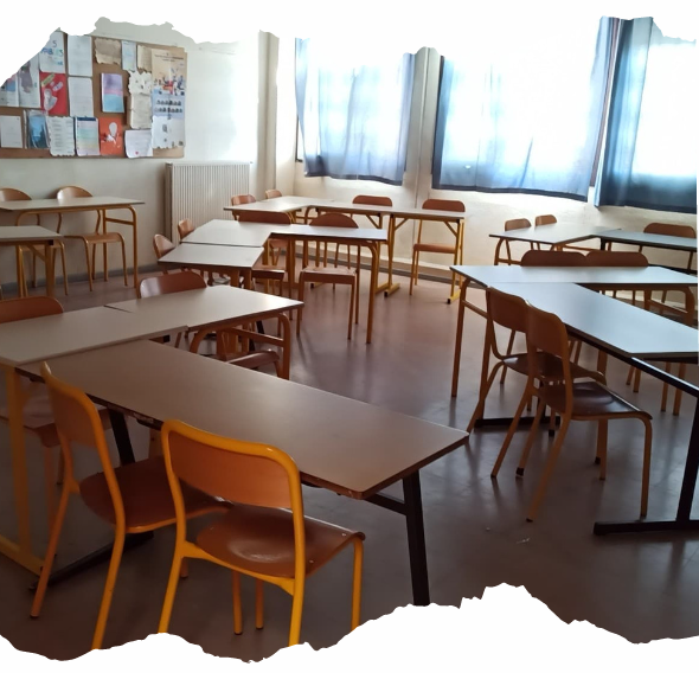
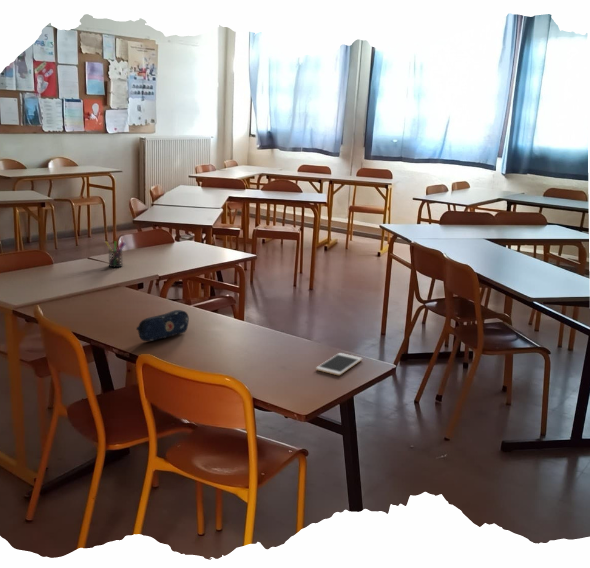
+ cell phone (339, 363)
+ pen holder (116, 251)
+ pencil case (164, 325)
